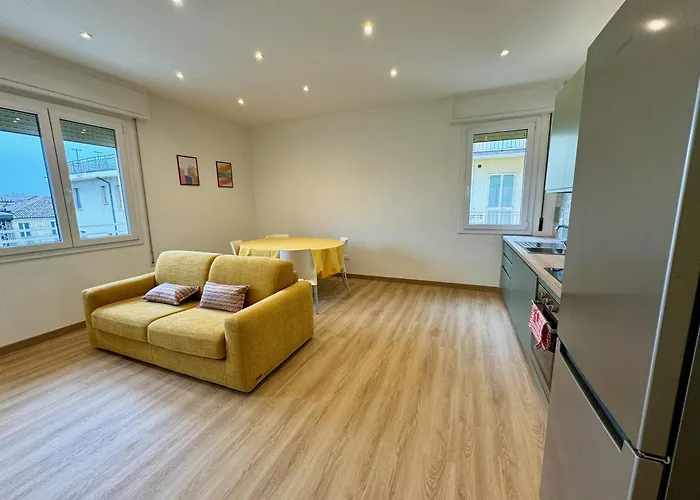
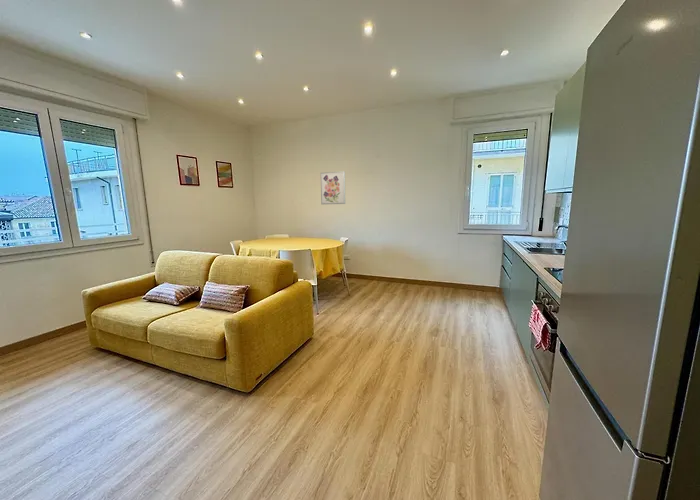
+ wall art (332, 188)
